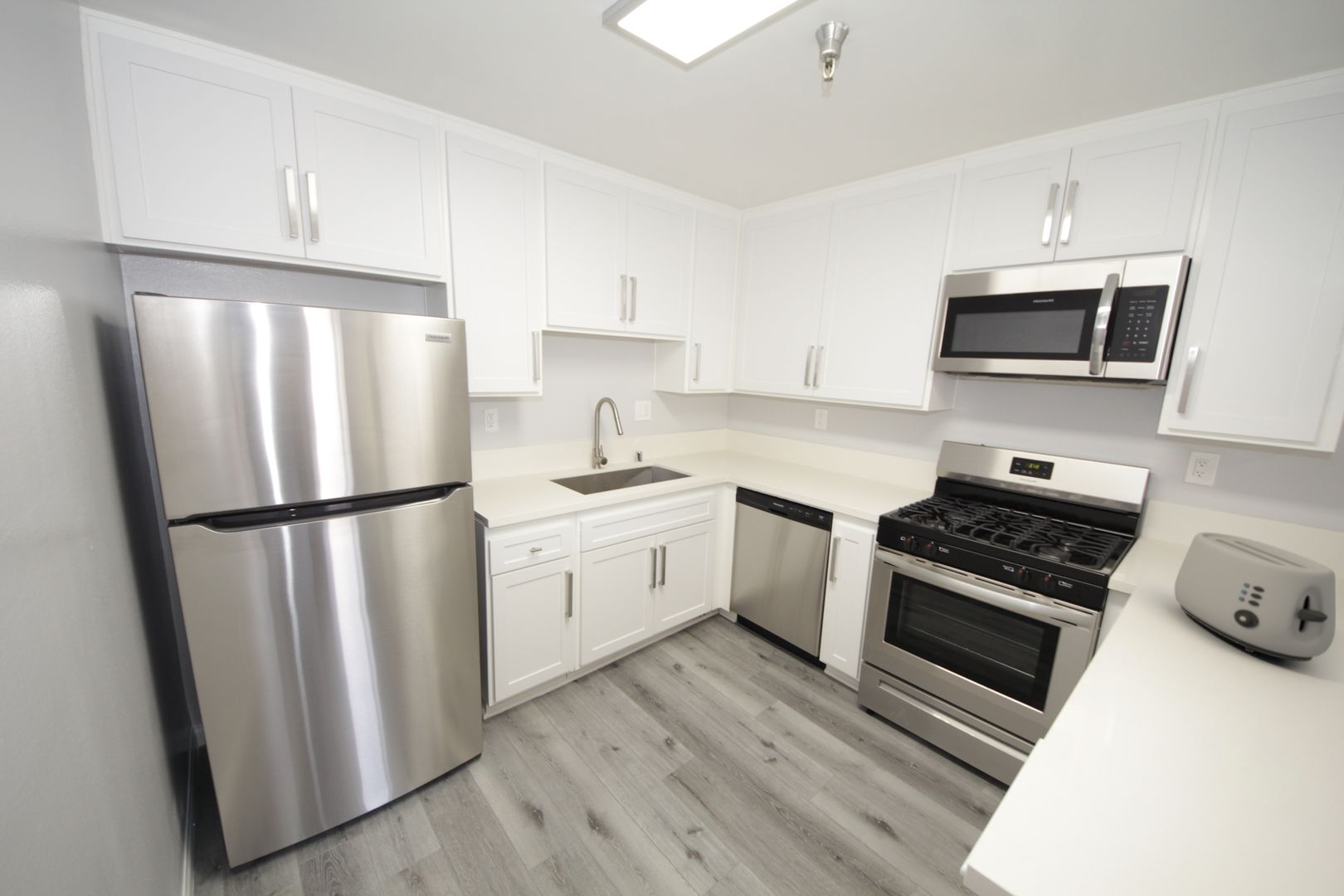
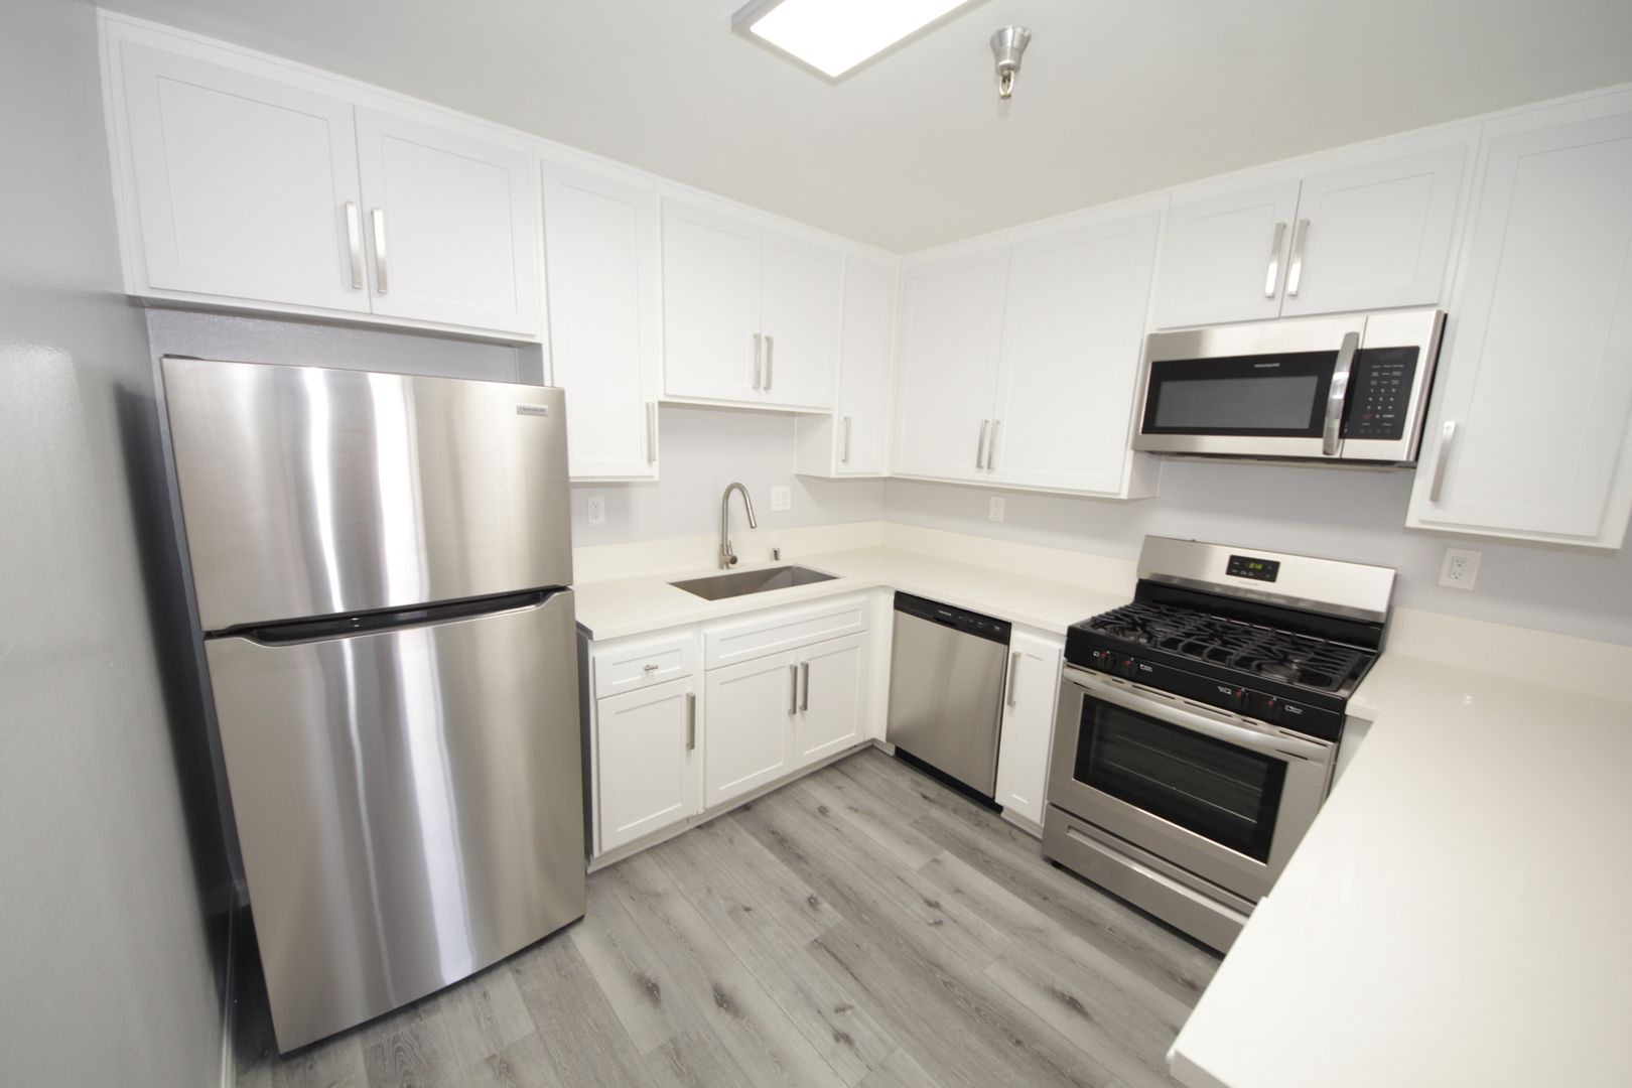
- toaster (1248, 593)
